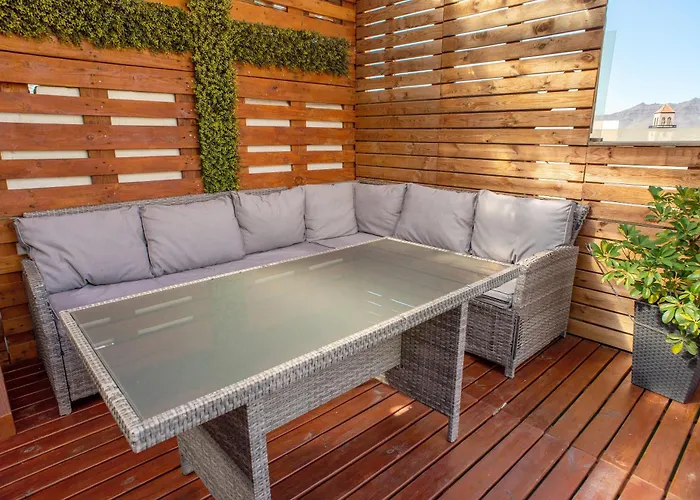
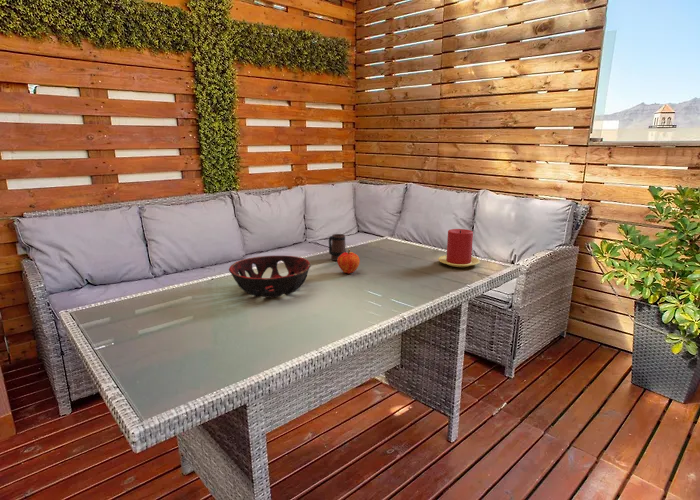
+ mug (336, 247)
+ fruit (348, 261)
+ candle (459, 247)
+ decorative bowl (270, 277)
